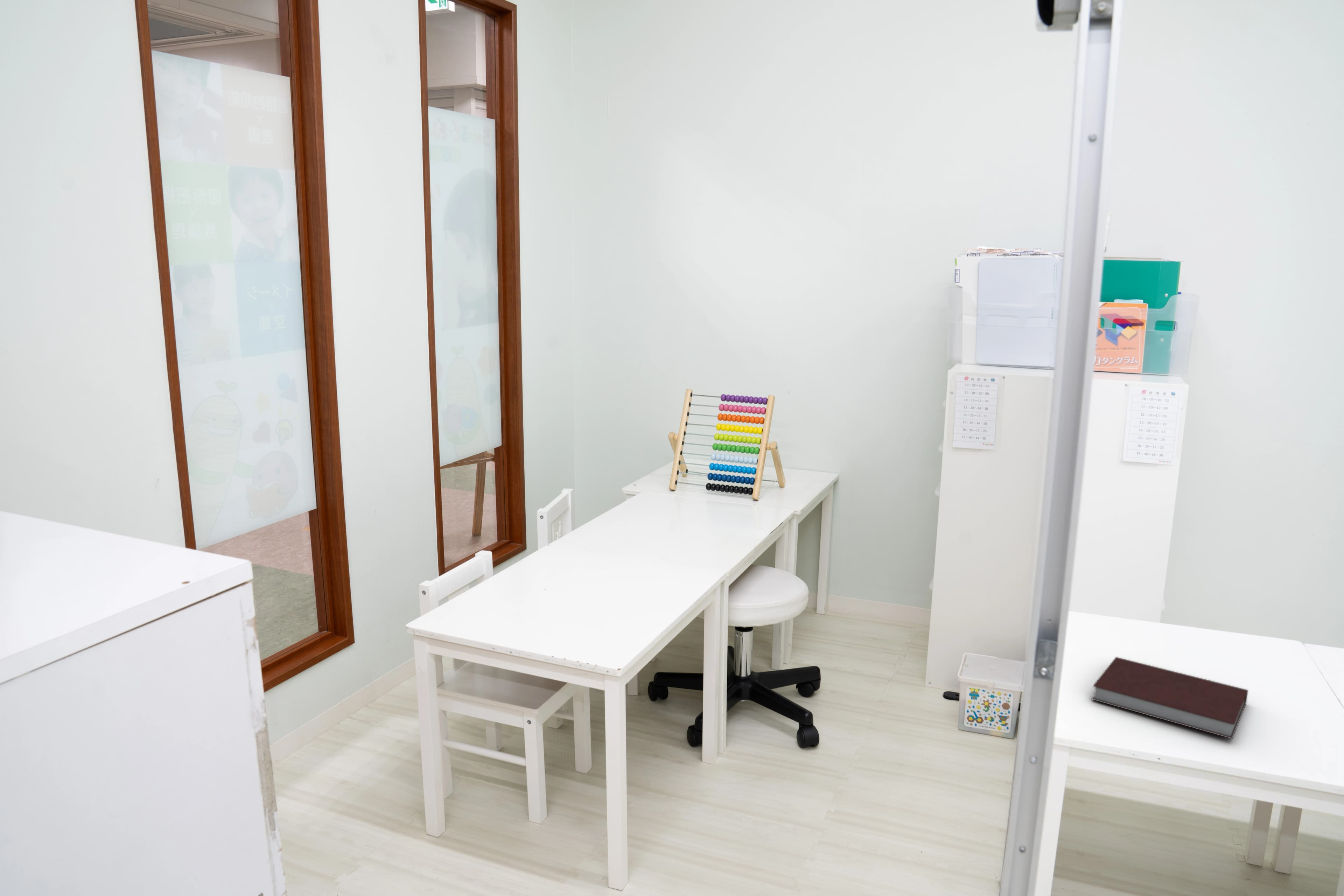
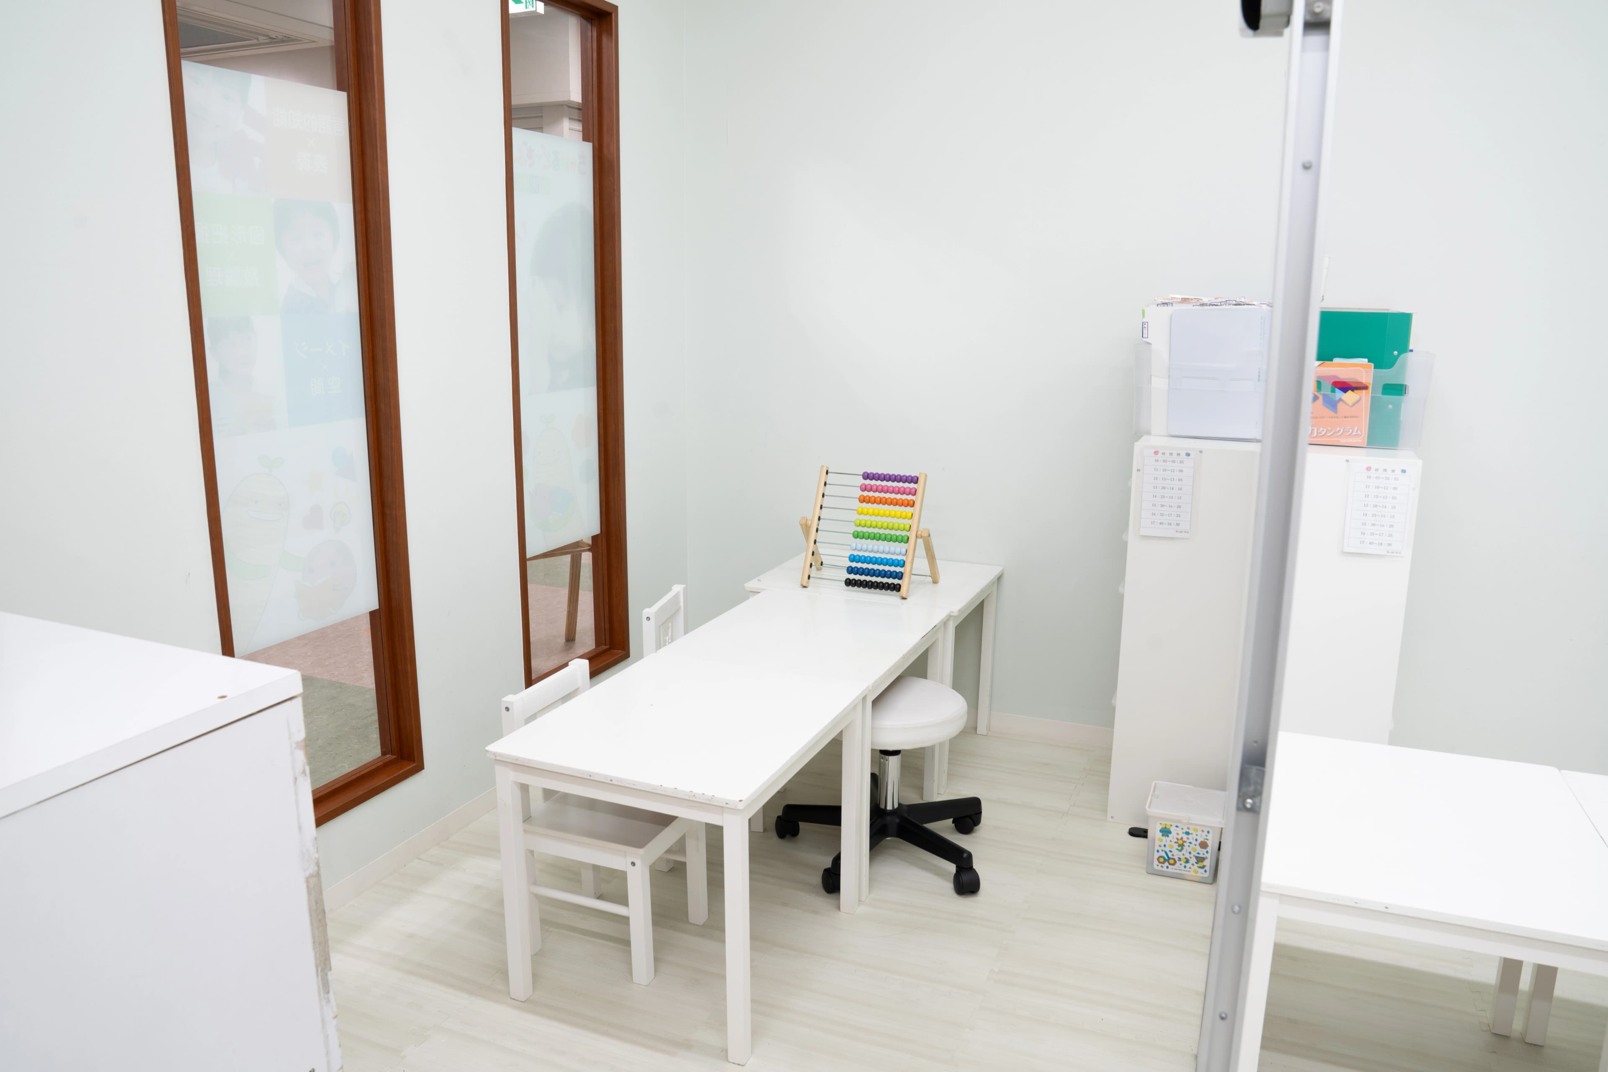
- notebook (1169, 694)
